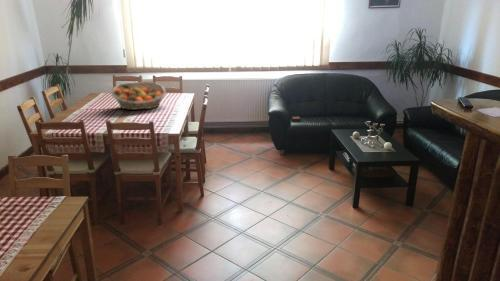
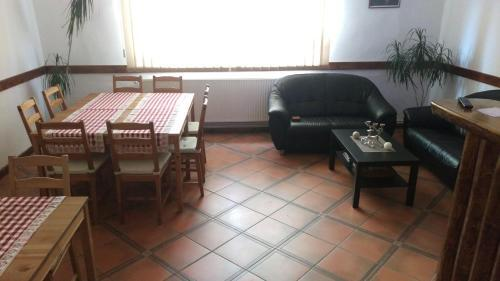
- fruit basket (139, 95)
